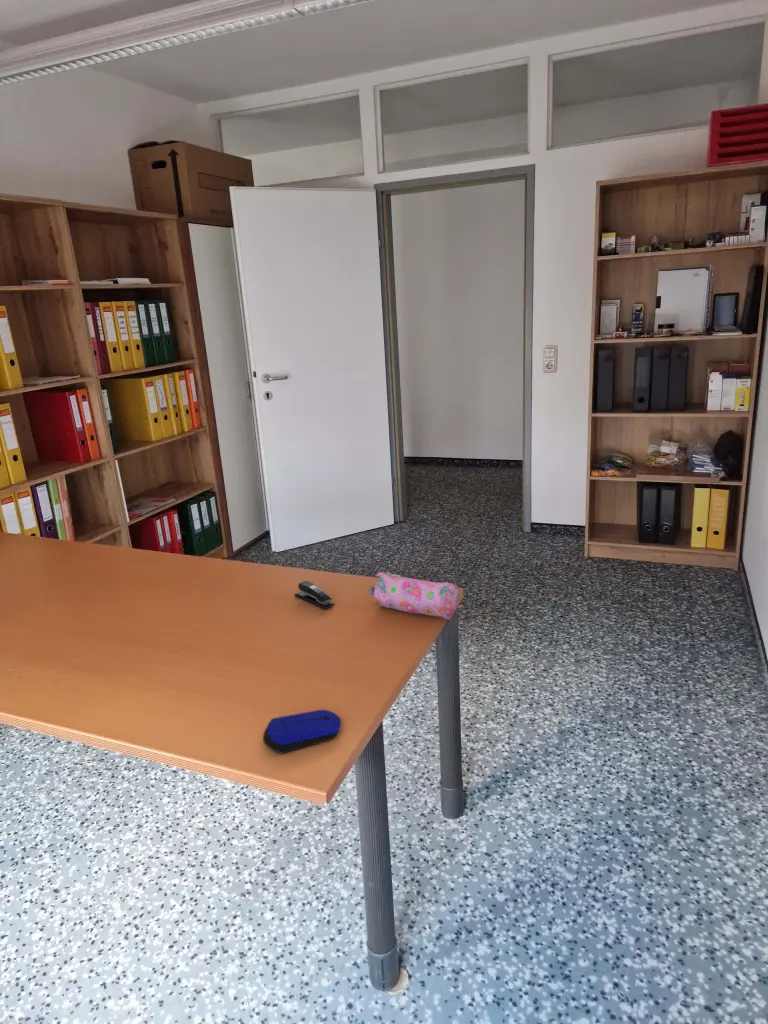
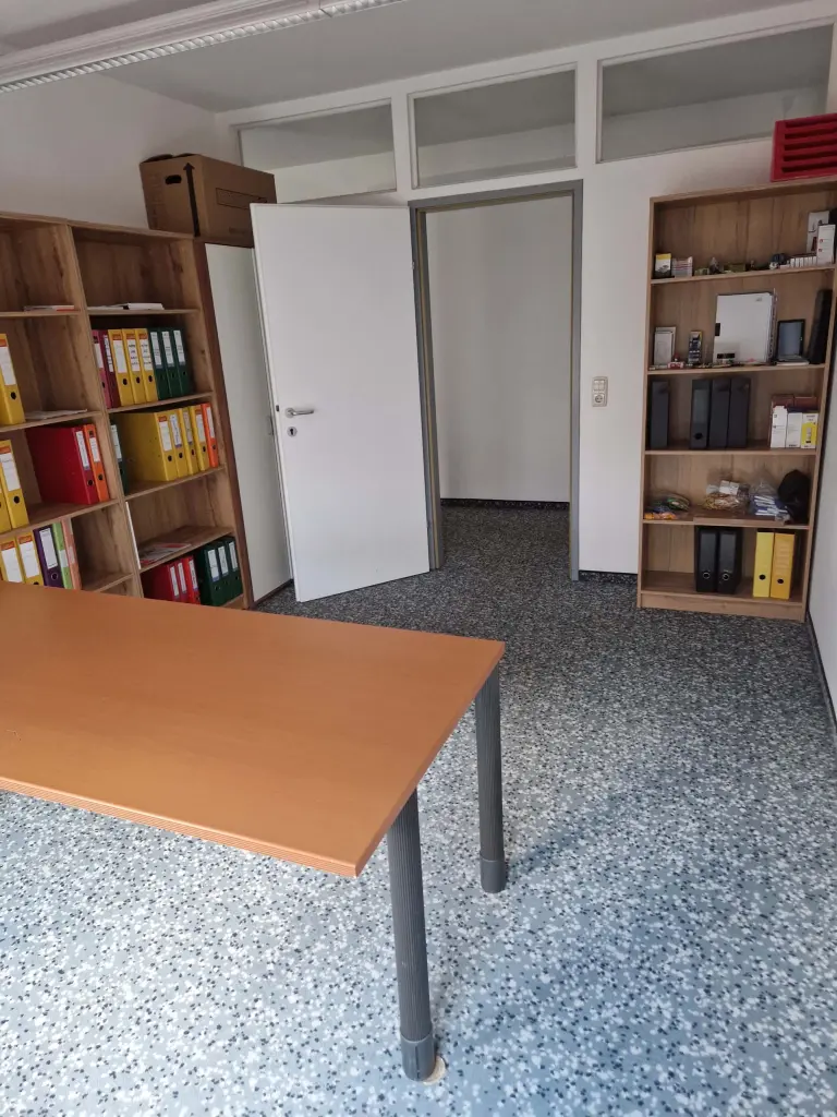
- pencil case (414, 594)
- computer mouse (302, 726)
- stapler (313, 593)
